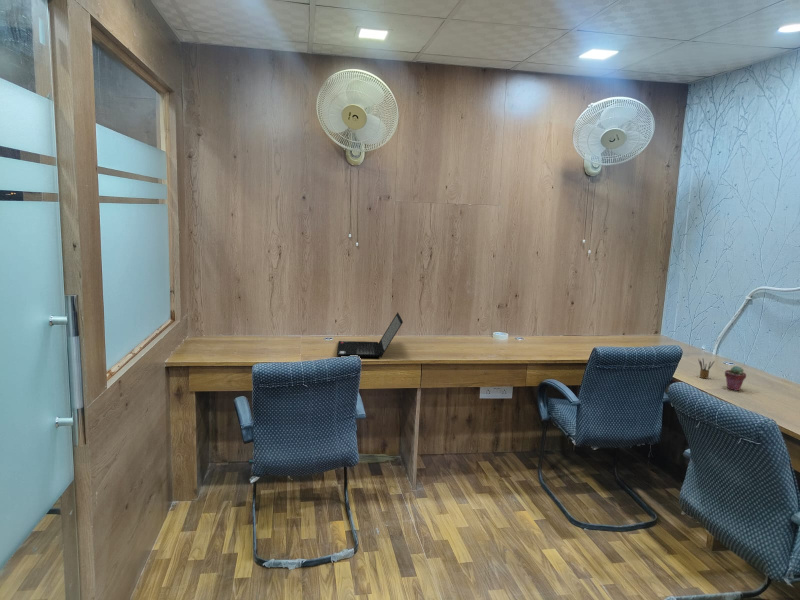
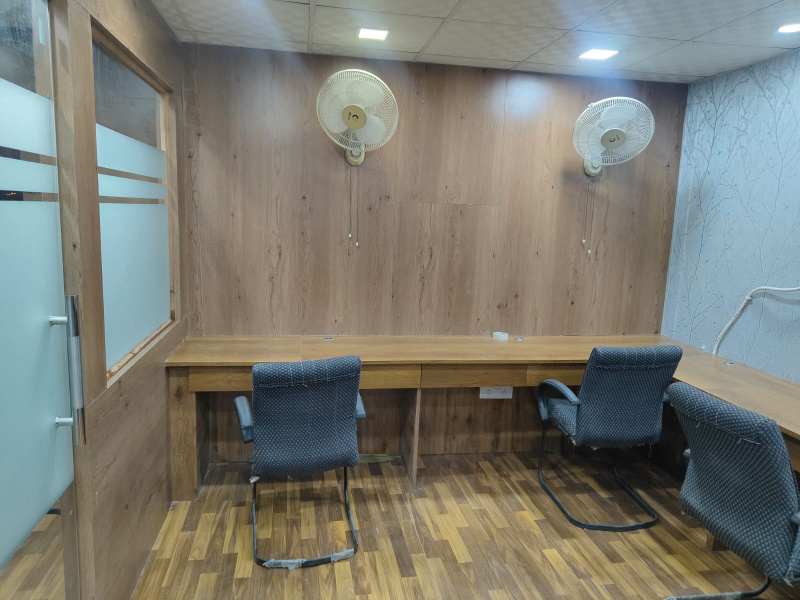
- laptop computer (369, 342)
- pencil box (705, 368)
- potted succulent (735, 377)
